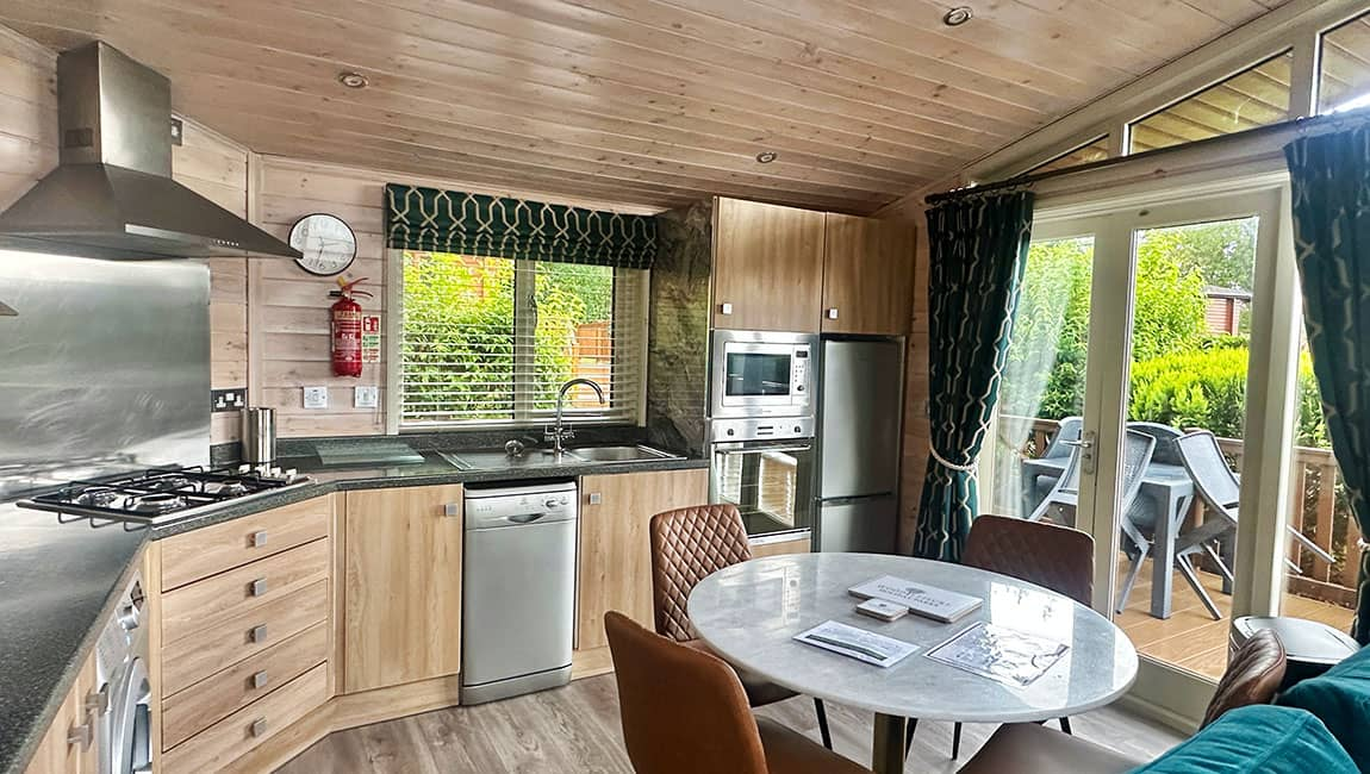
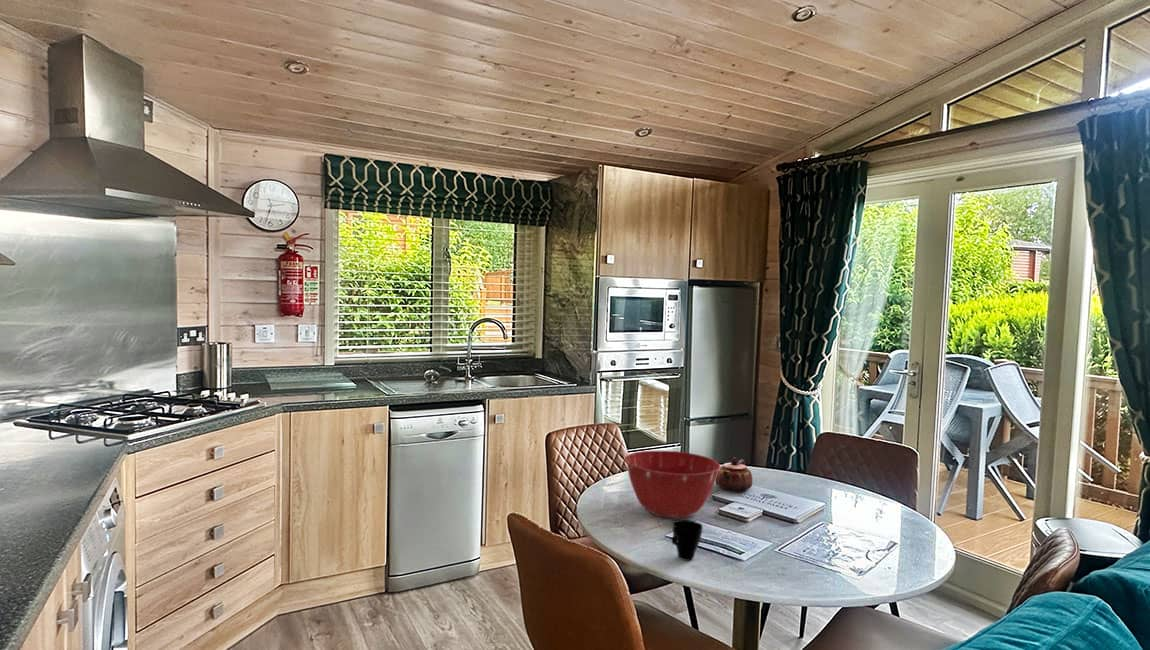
+ mixing bowl (671, 485)
+ teapot (735, 472)
+ cup (684, 542)
